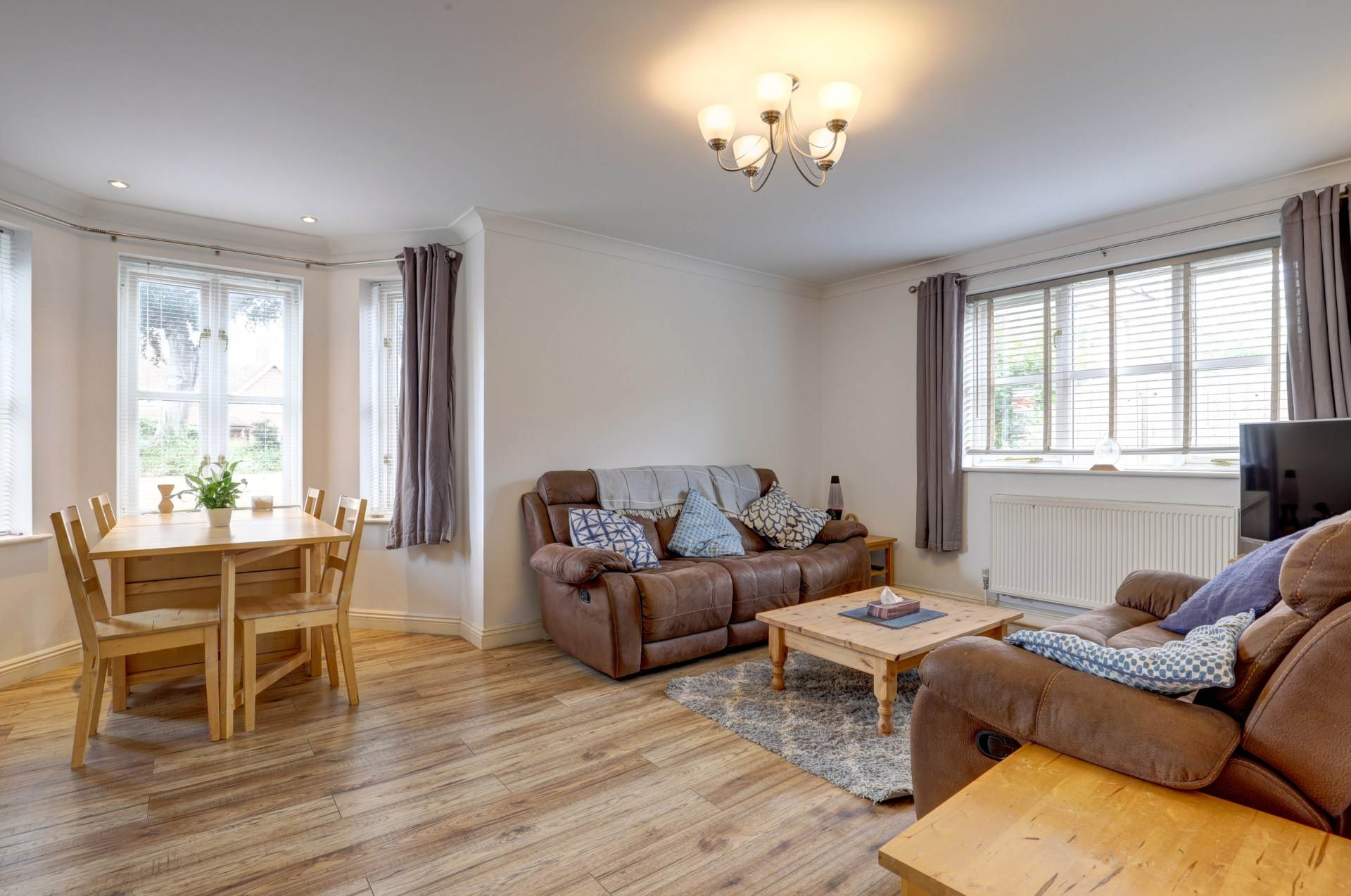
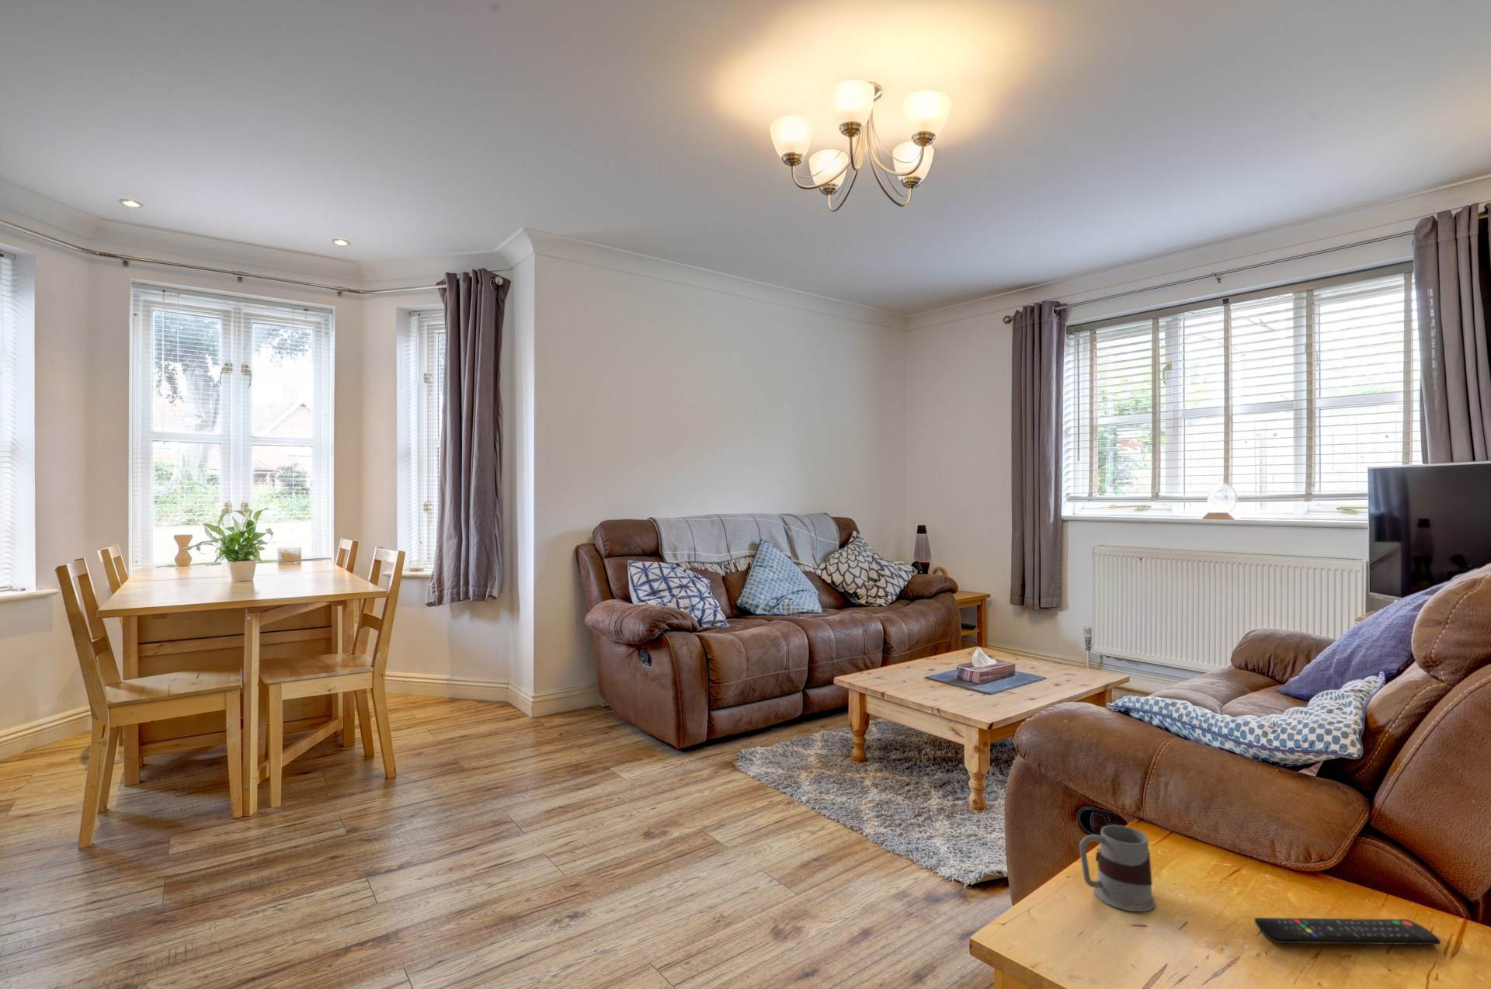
+ remote control (1346, 933)
+ mug (1115, 864)
